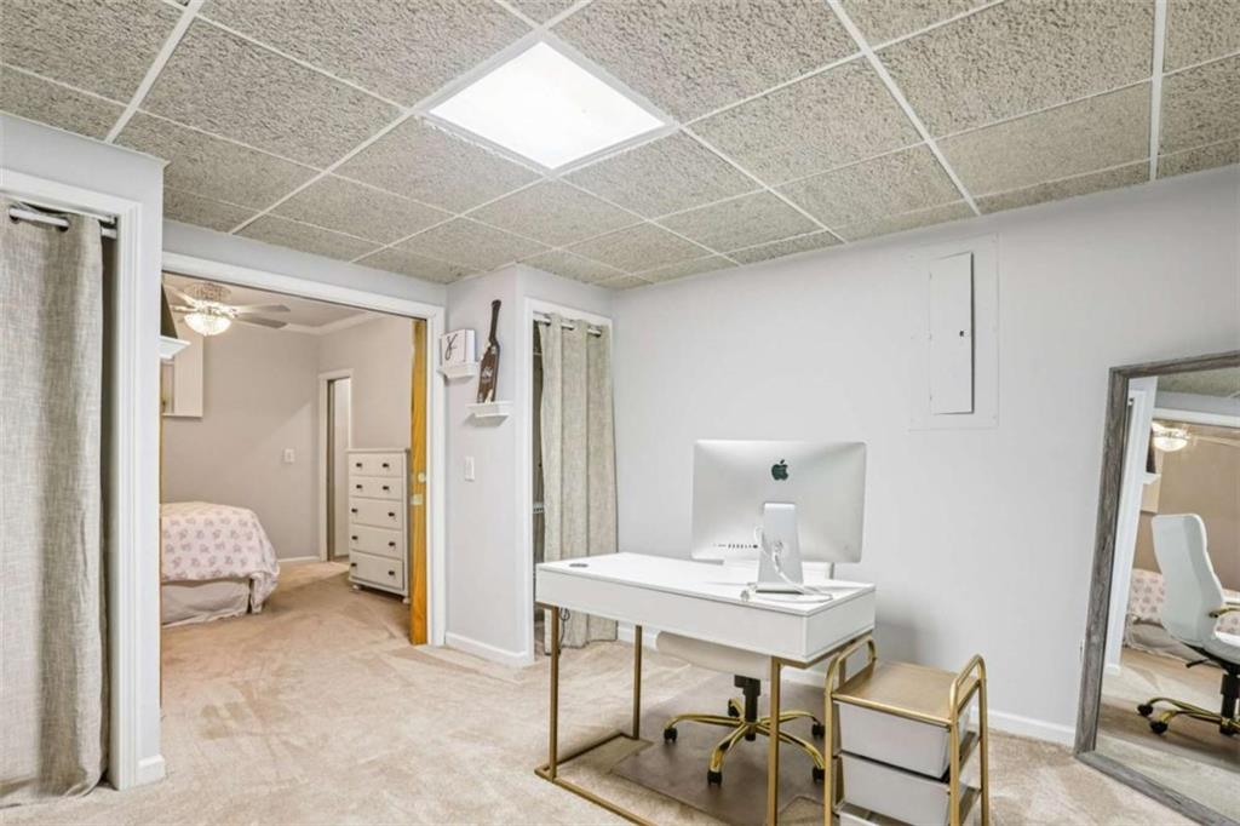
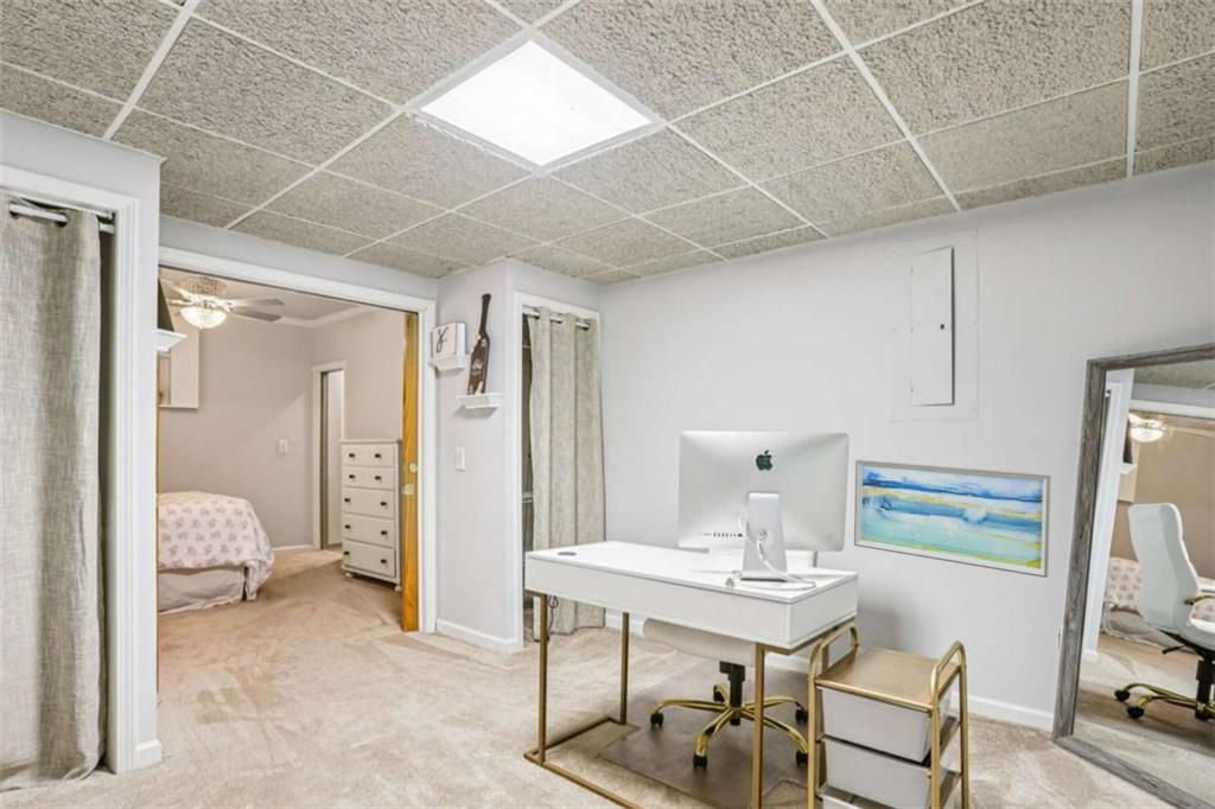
+ wall art (943, 512)
